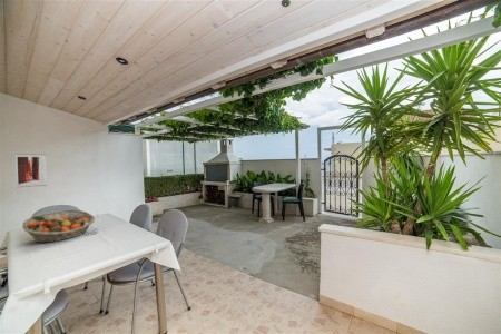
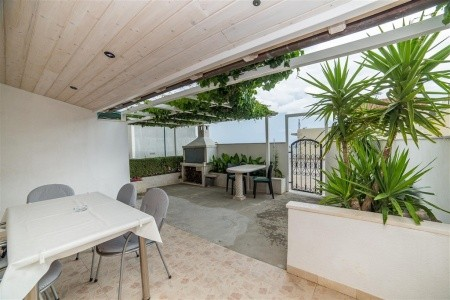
- fruit basket (61, 225)
- wall art (31, 170)
